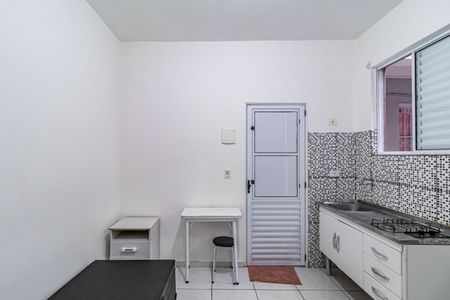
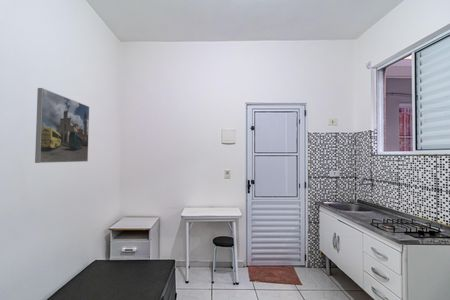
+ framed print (66, 130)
